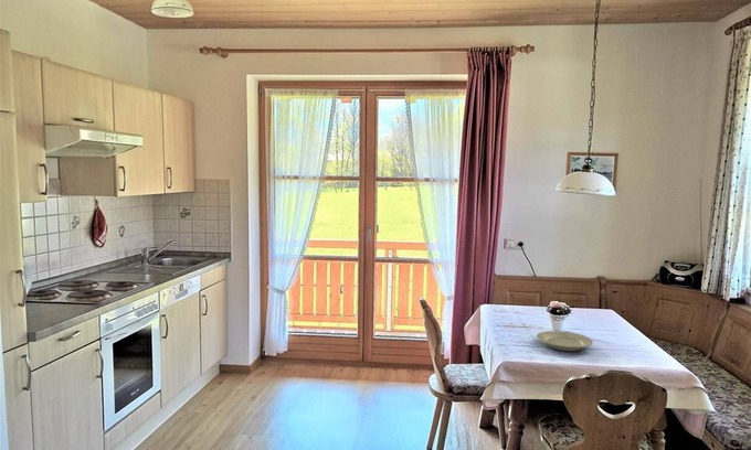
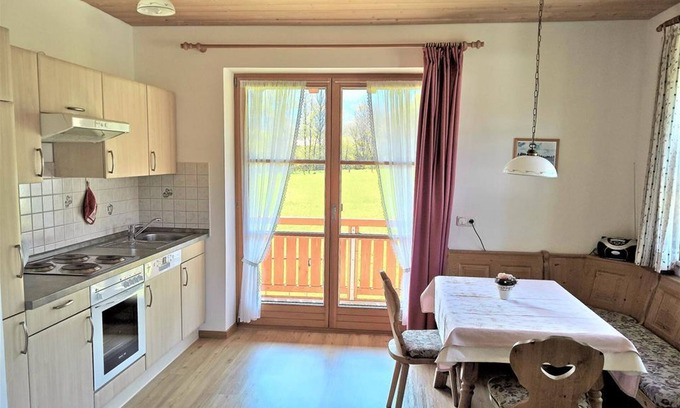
- plate (563, 341)
